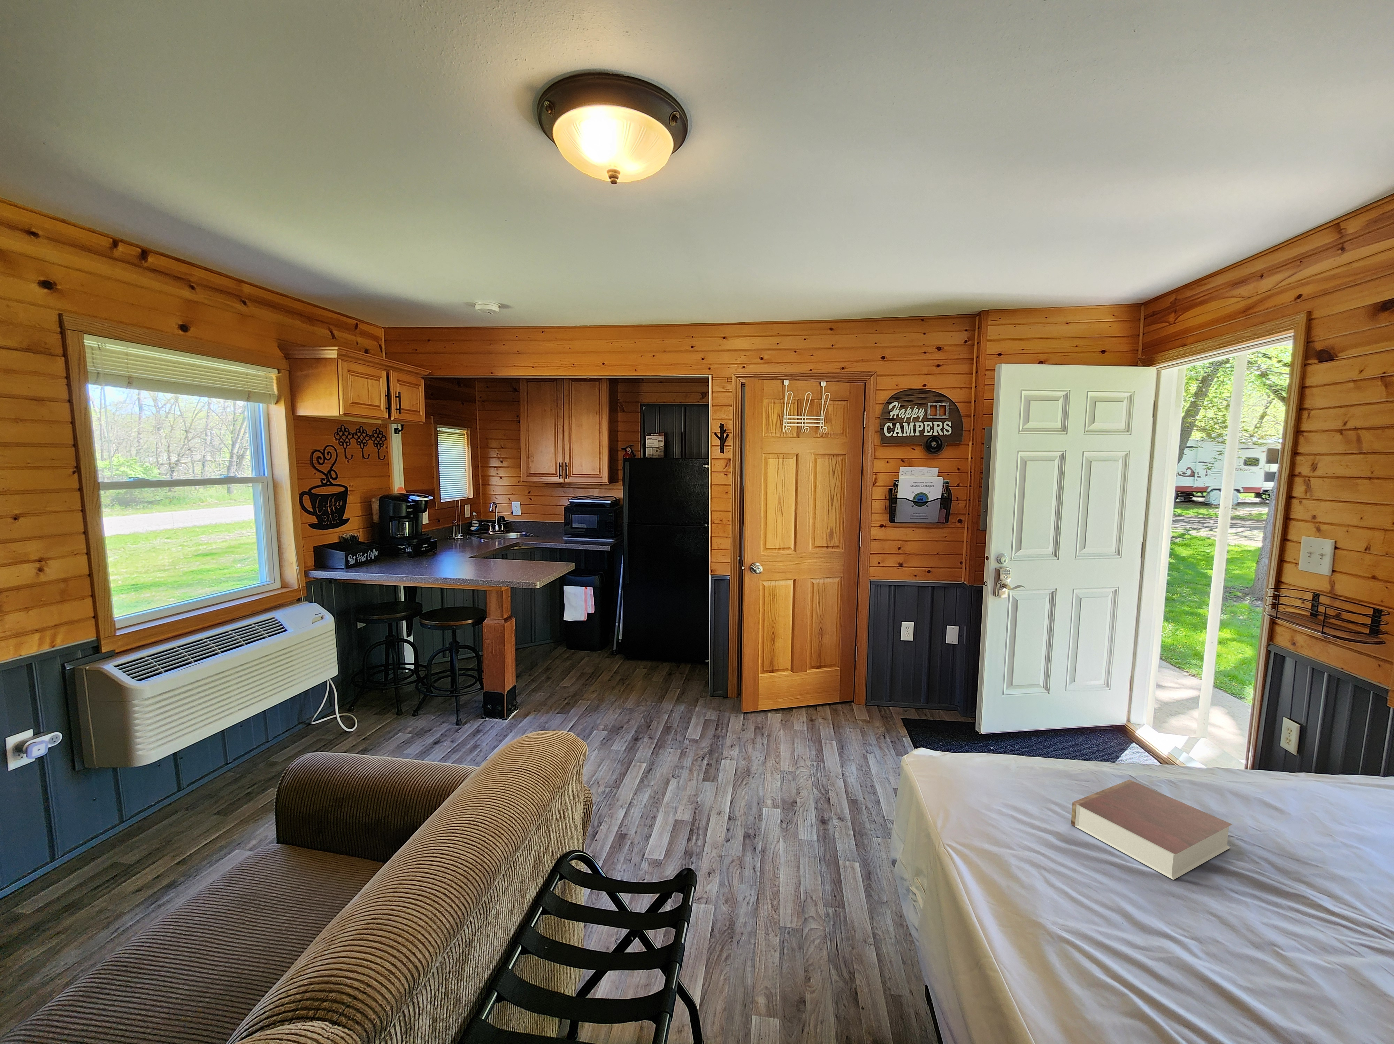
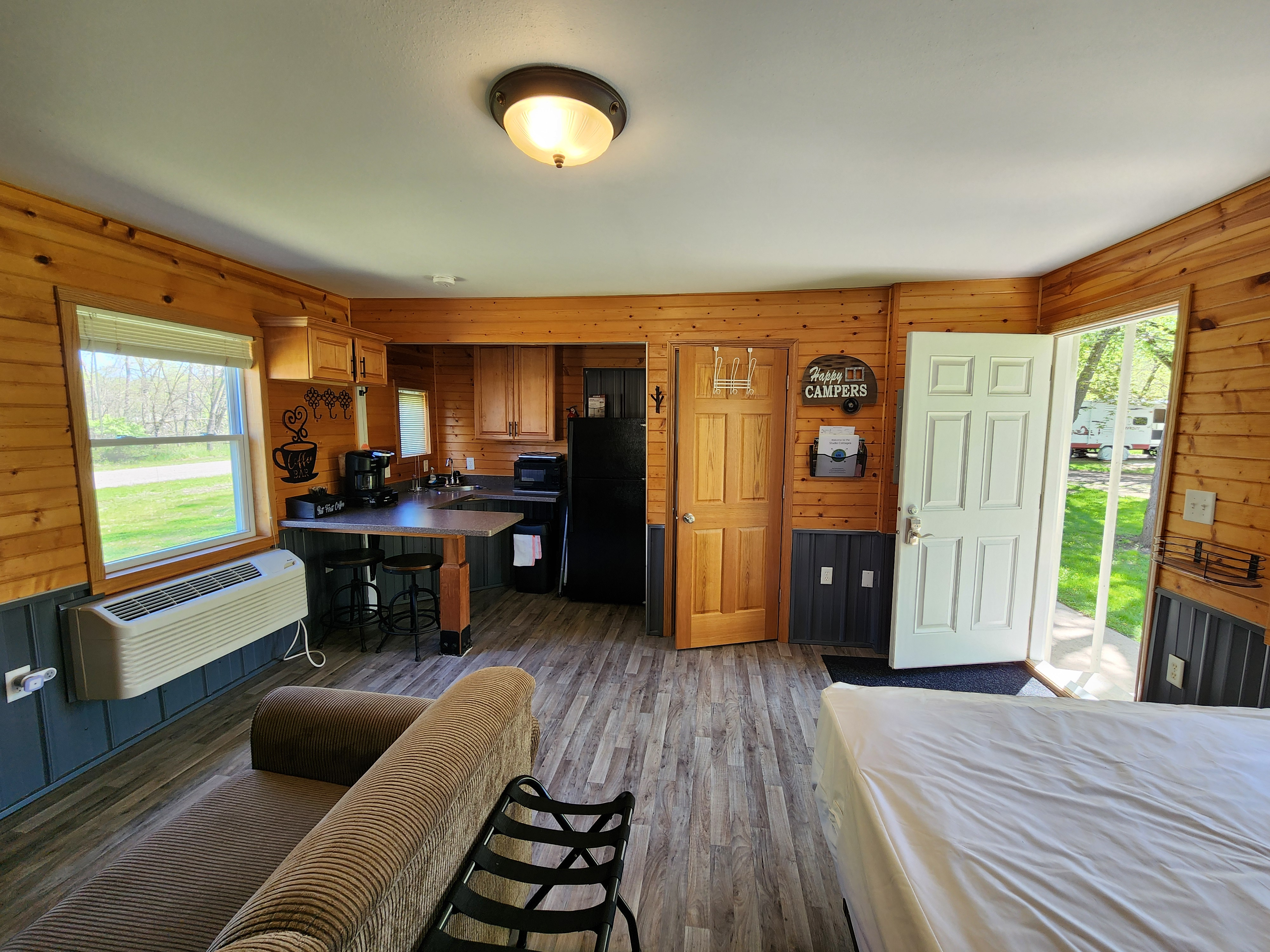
- book (1149, 824)
